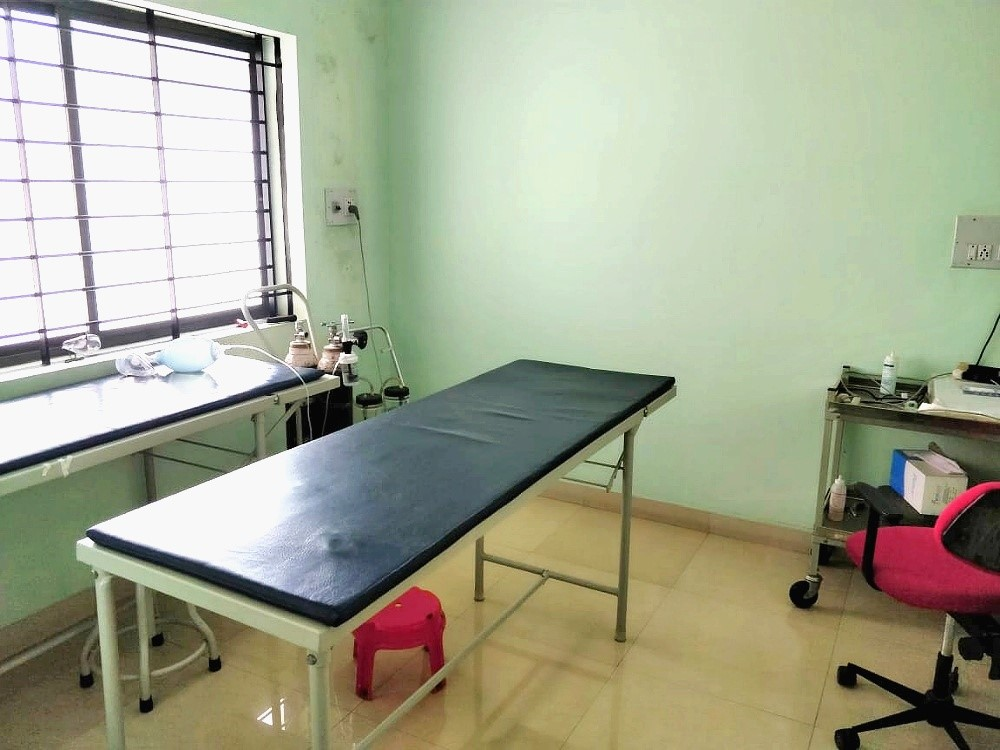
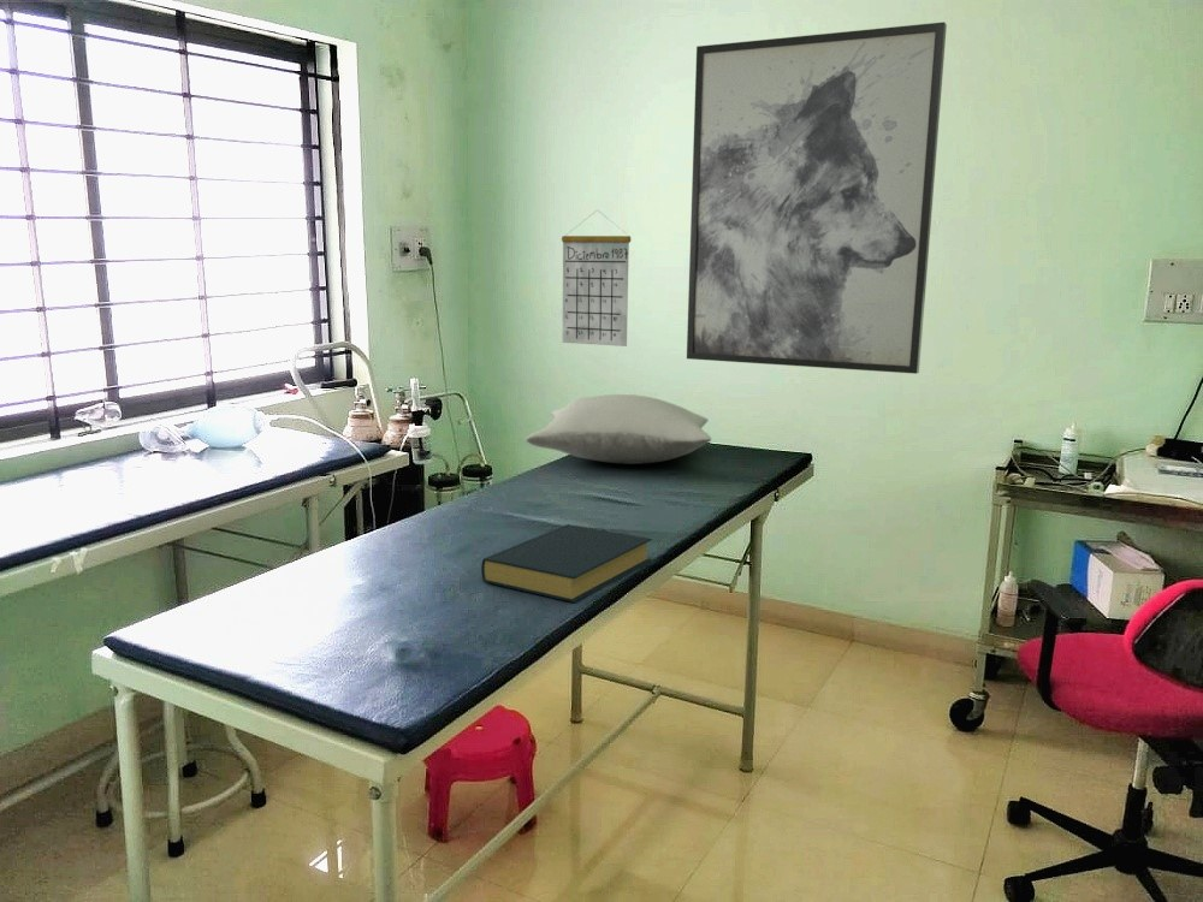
+ pillow (623, 427)
+ hardback book (569, 559)
+ wall art (805, 206)
+ calendar (594, 278)
